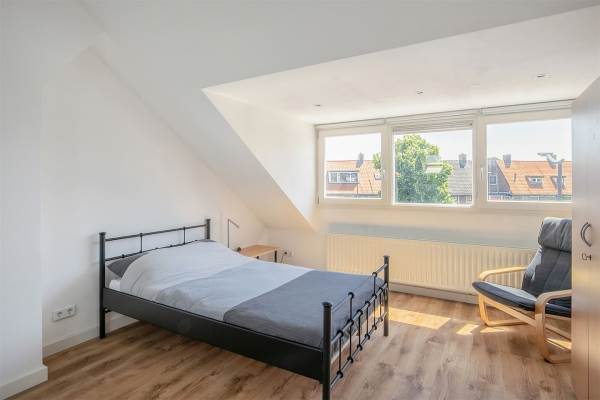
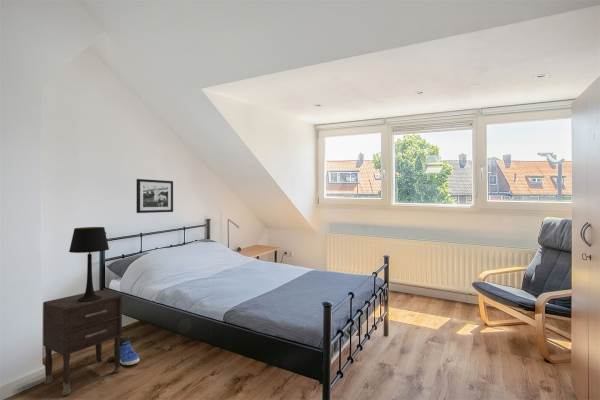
+ nightstand (84, 337)
+ sneaker (126, 349)
+ table lamp (89, 263)
+ picture frame (155, 196)
